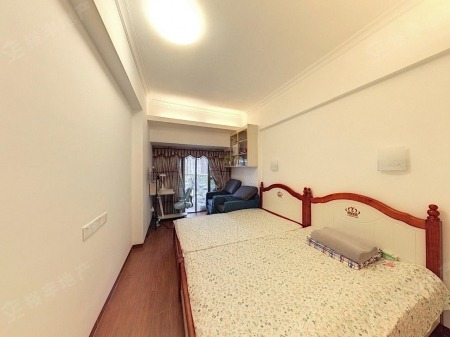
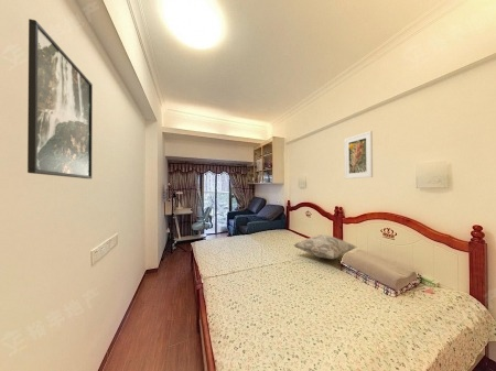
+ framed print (67, 117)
+ decorative pillow (324, 245)
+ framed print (357, 156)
